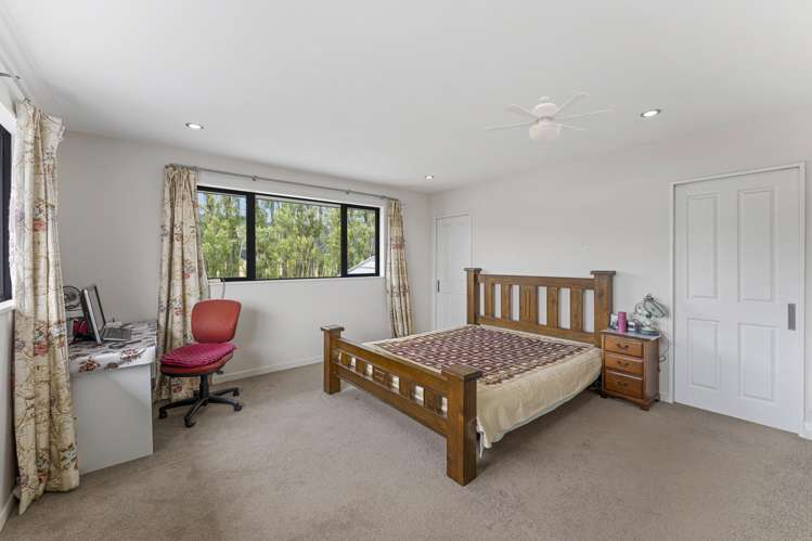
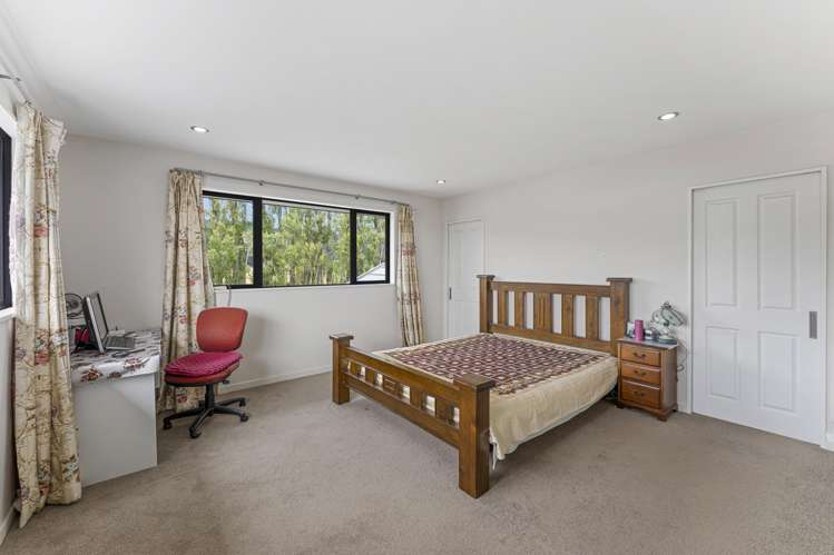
- ceiling fan (544, 121)
